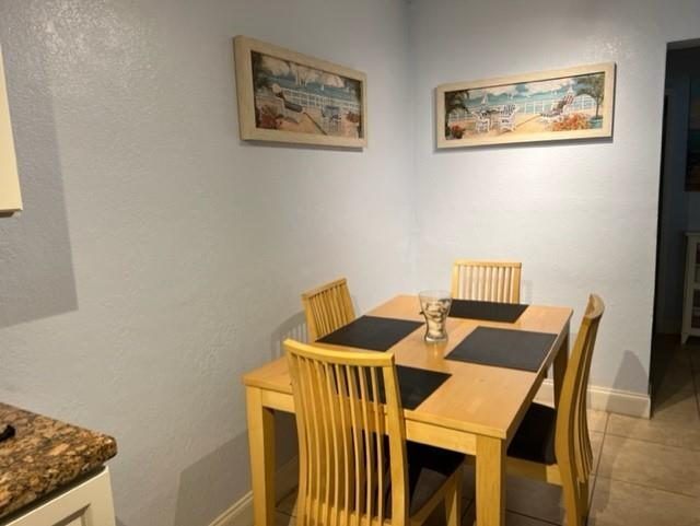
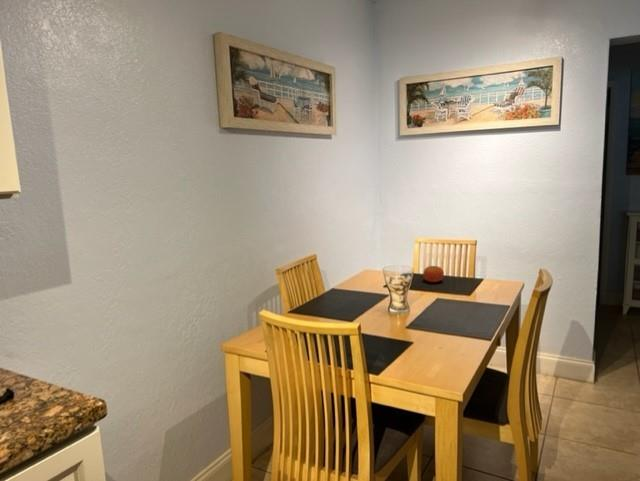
+ fruit (433, 274)
